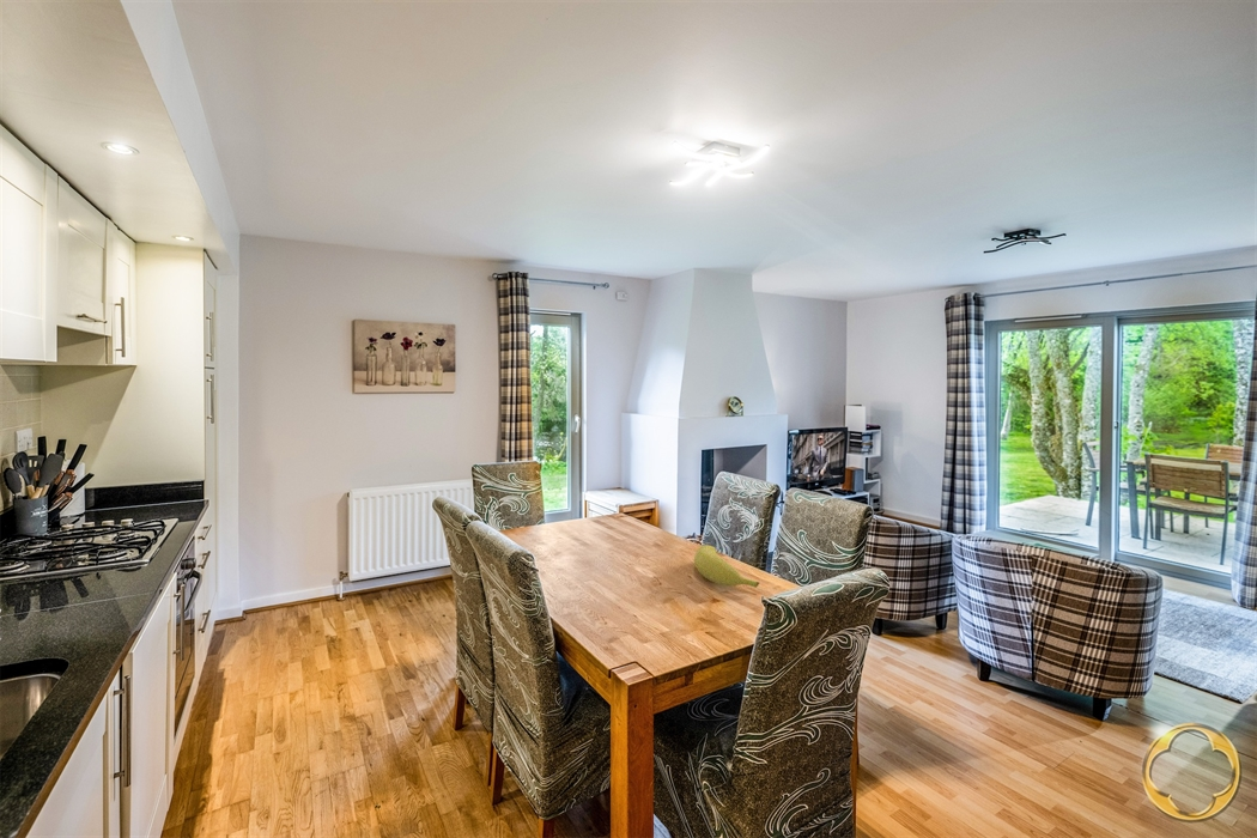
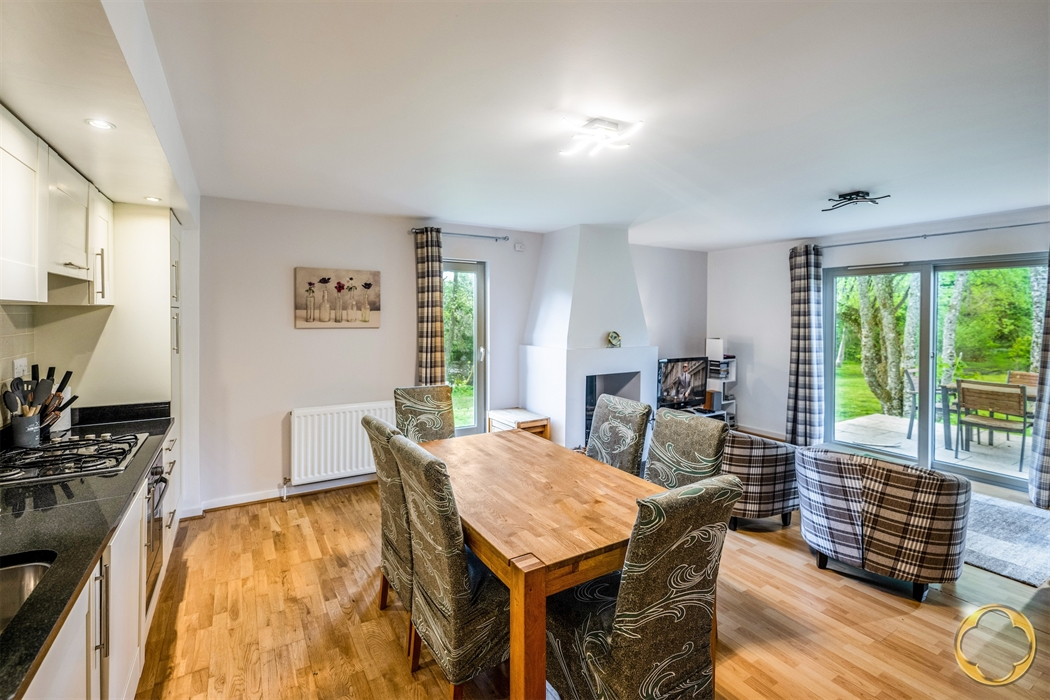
- fruit (721, 563)
